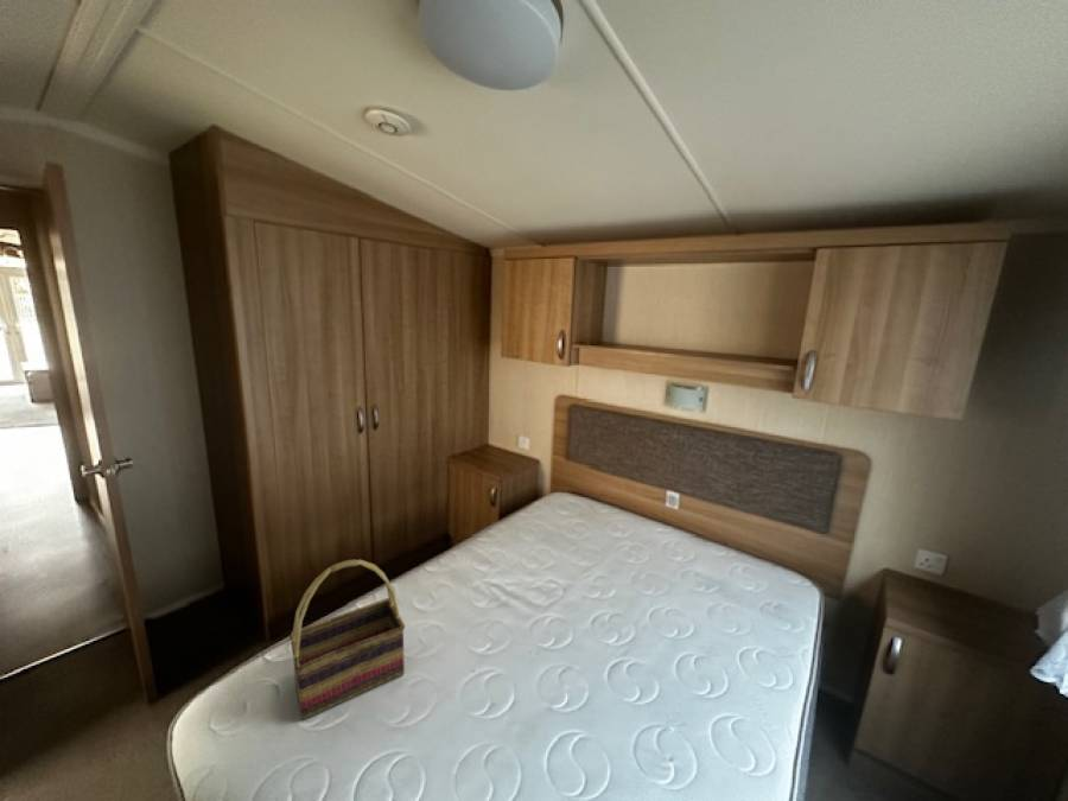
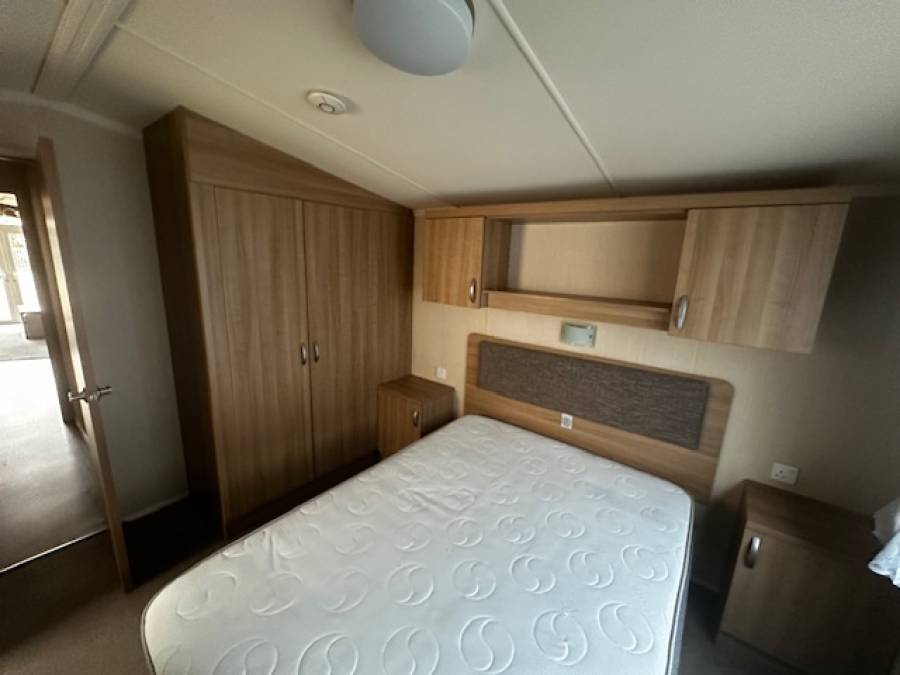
- woven basket (348, 622)
